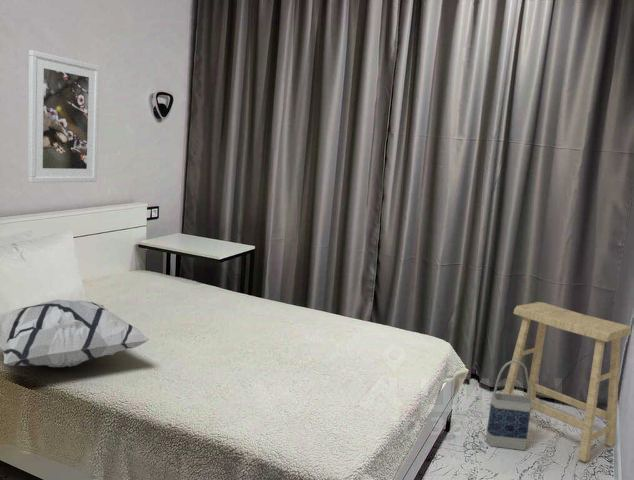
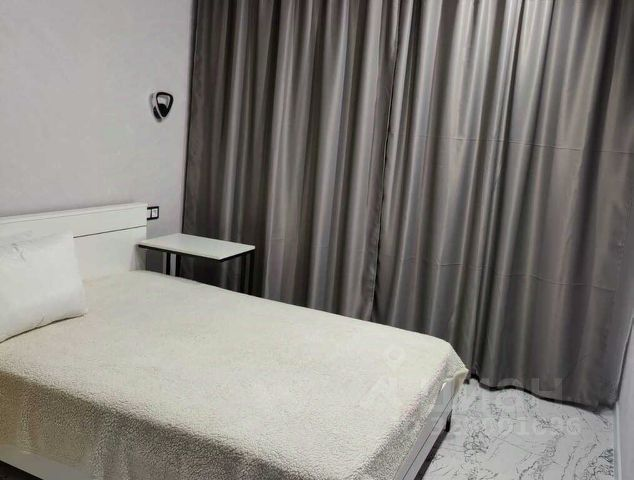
- decorative pillow (62, 331)
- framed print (65, 121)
- bag (511, 402)
- stool (555, 391)
